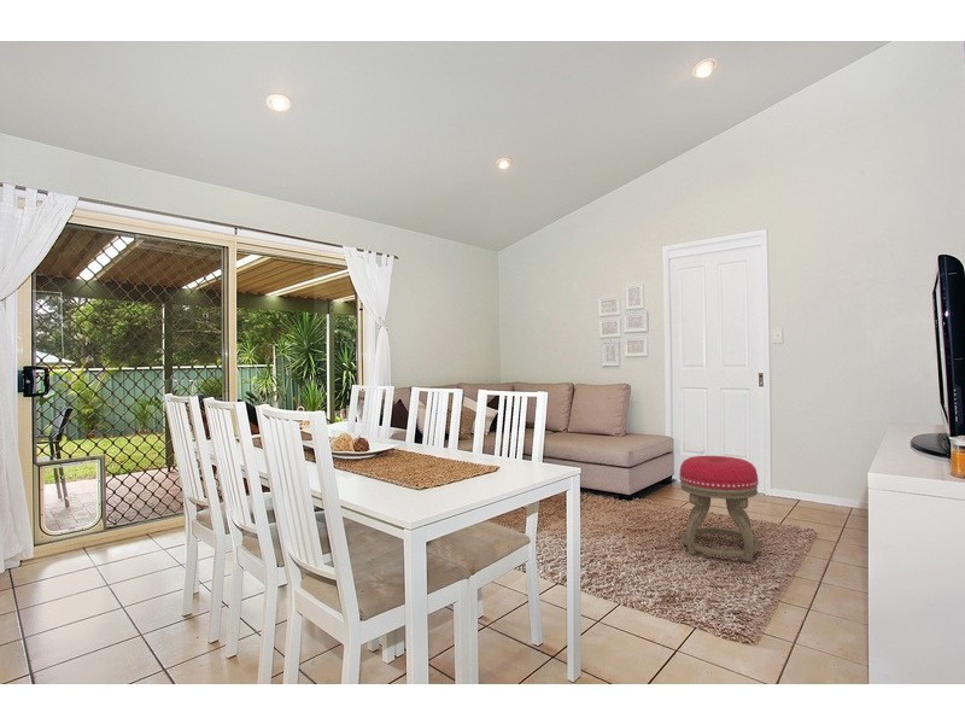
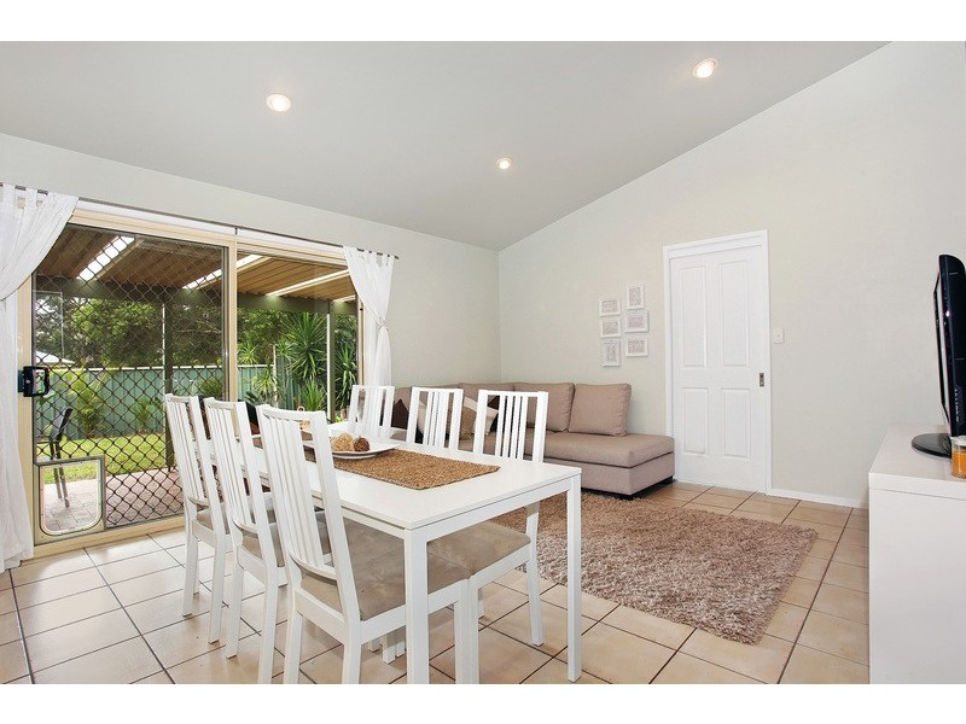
- stool (718, 497)
